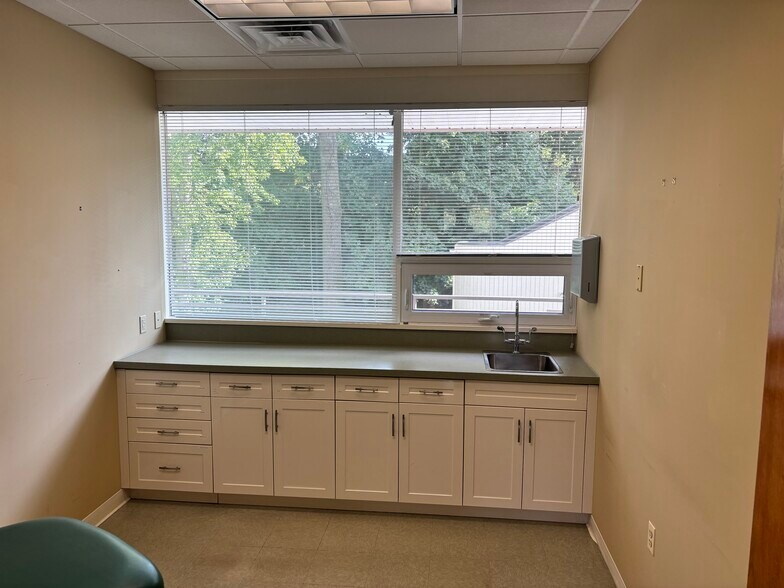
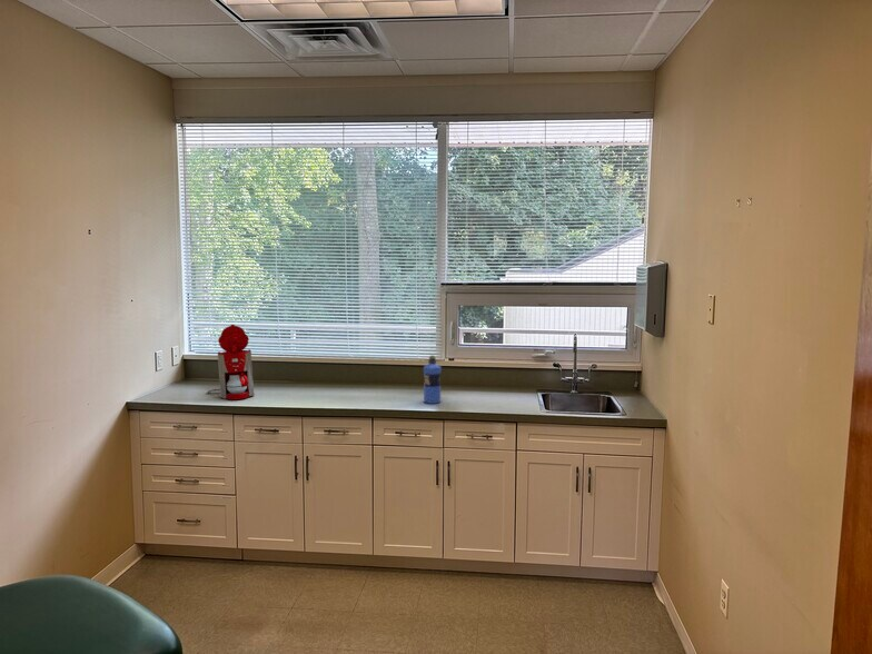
+ water bottle (432, 378)
+ coffee maker (229, 359)
